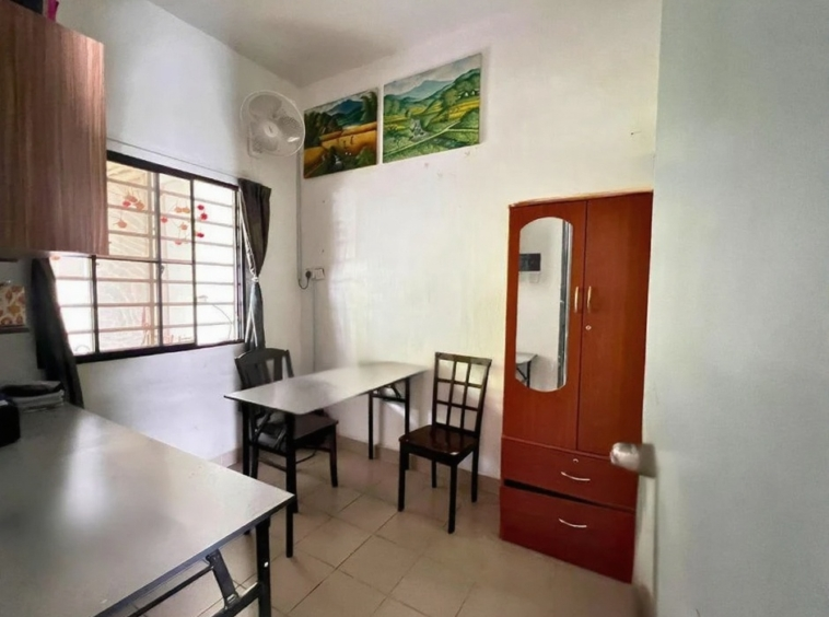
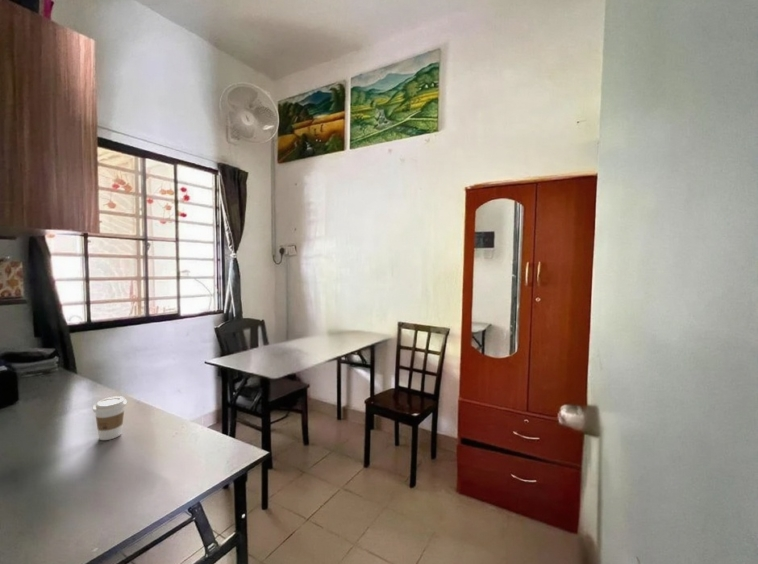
+ coffee cup (110, 418)
